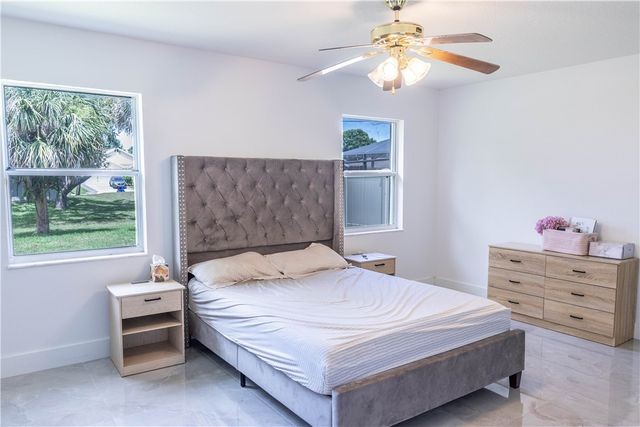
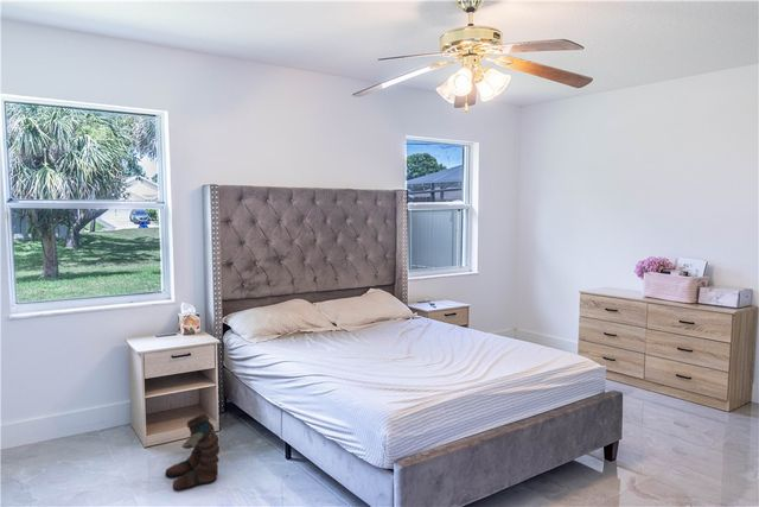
+ boots (193, 449)
